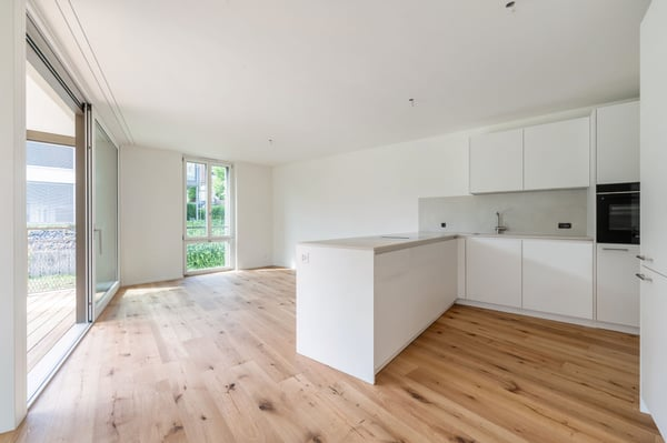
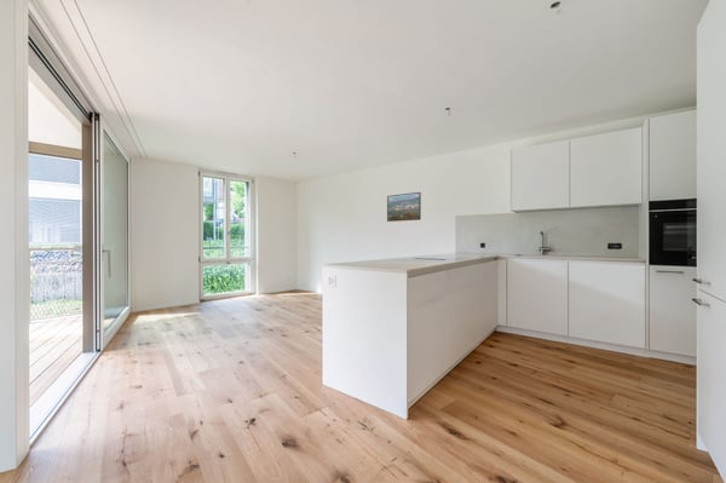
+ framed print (403, 207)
